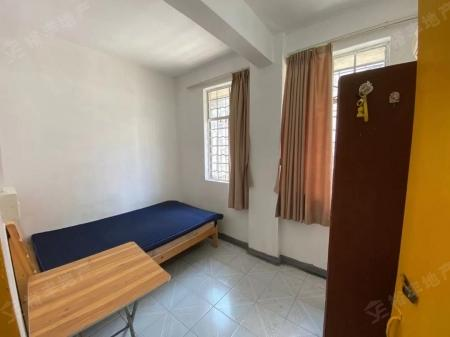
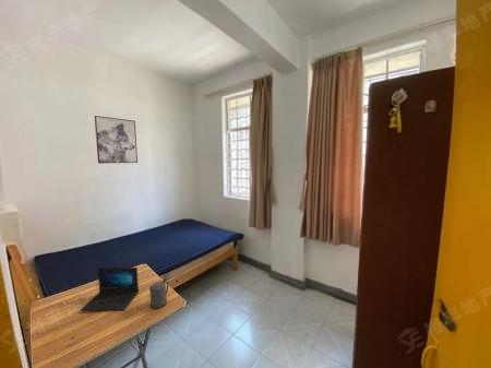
+ laptop (110, 287)
+ beer stein (159, 290)
+ wall art (117, 141)
